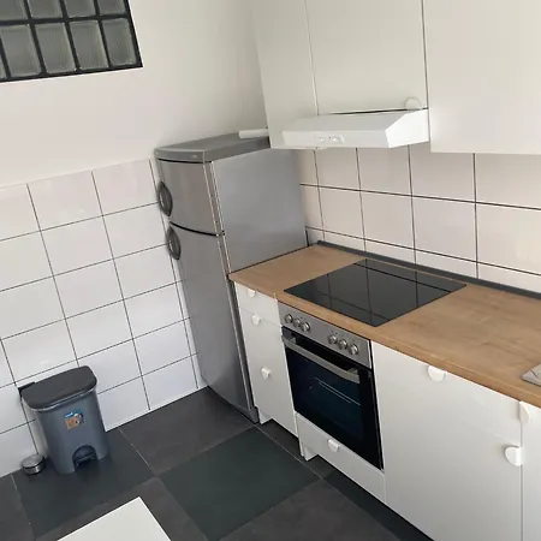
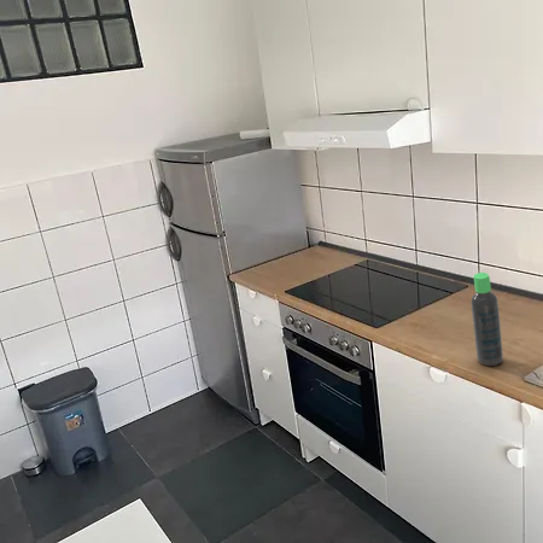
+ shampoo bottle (486, 317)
